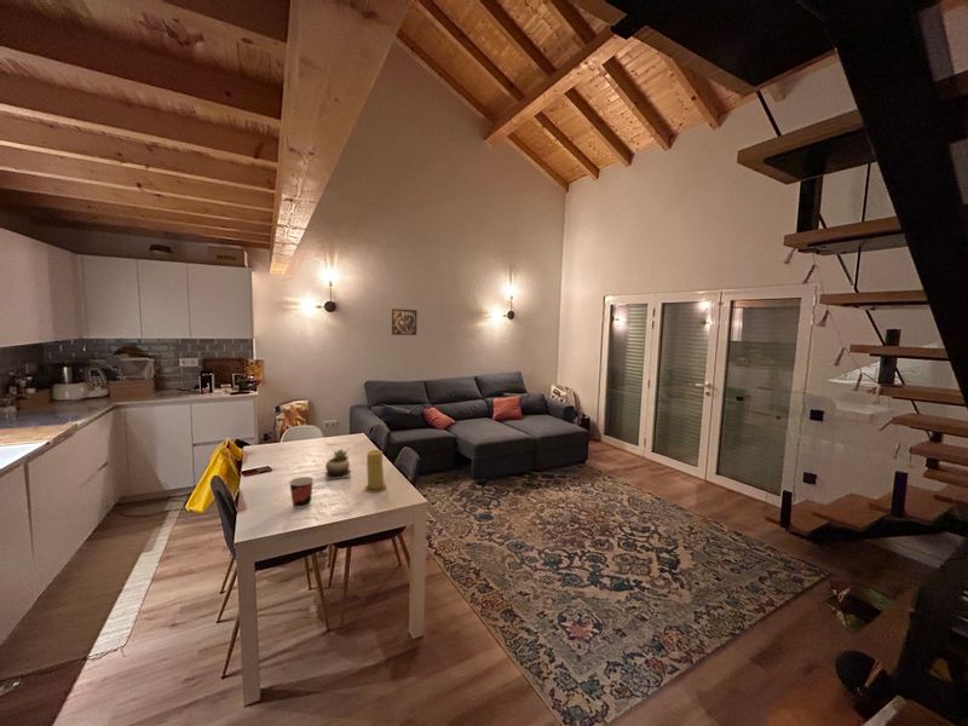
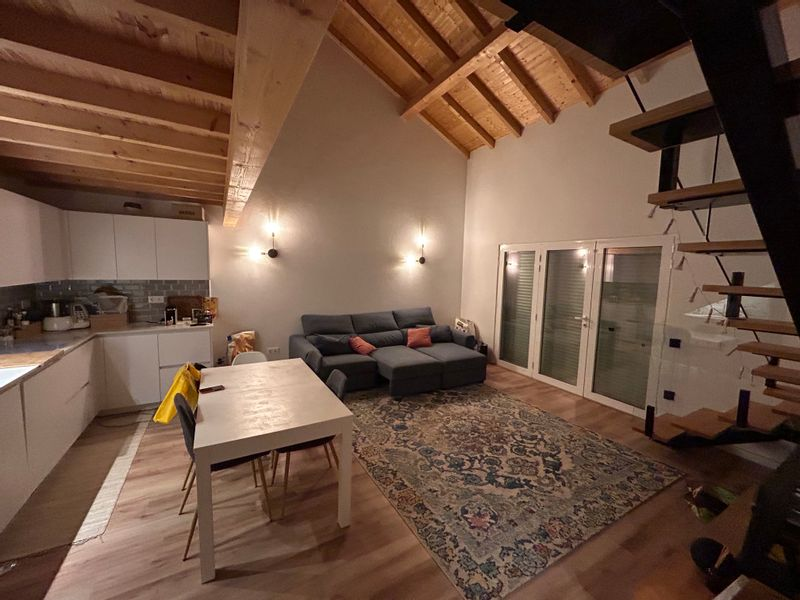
- candle (375, 469)
- cup (301, 492)
- succulent plant (338, 461)
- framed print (404, 322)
